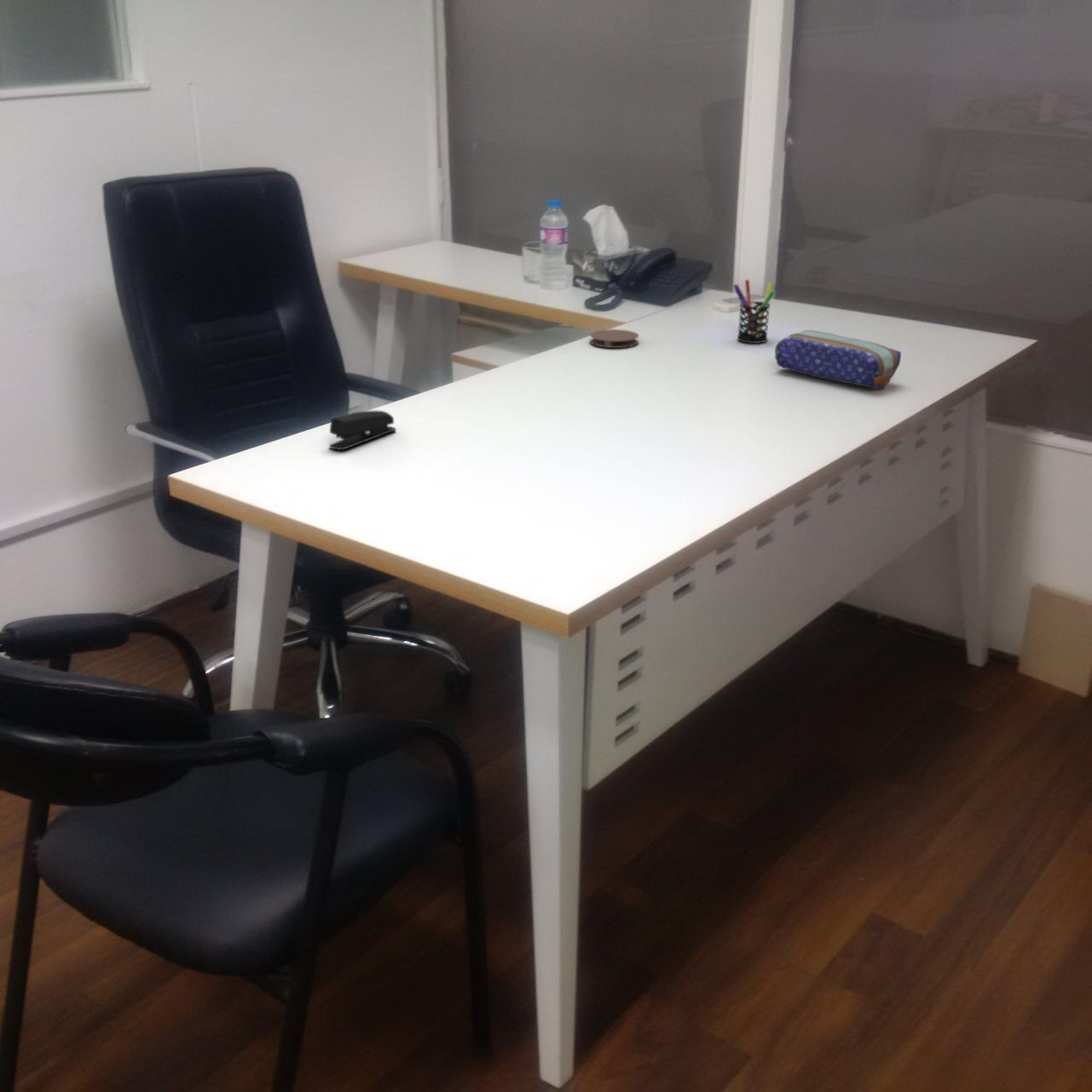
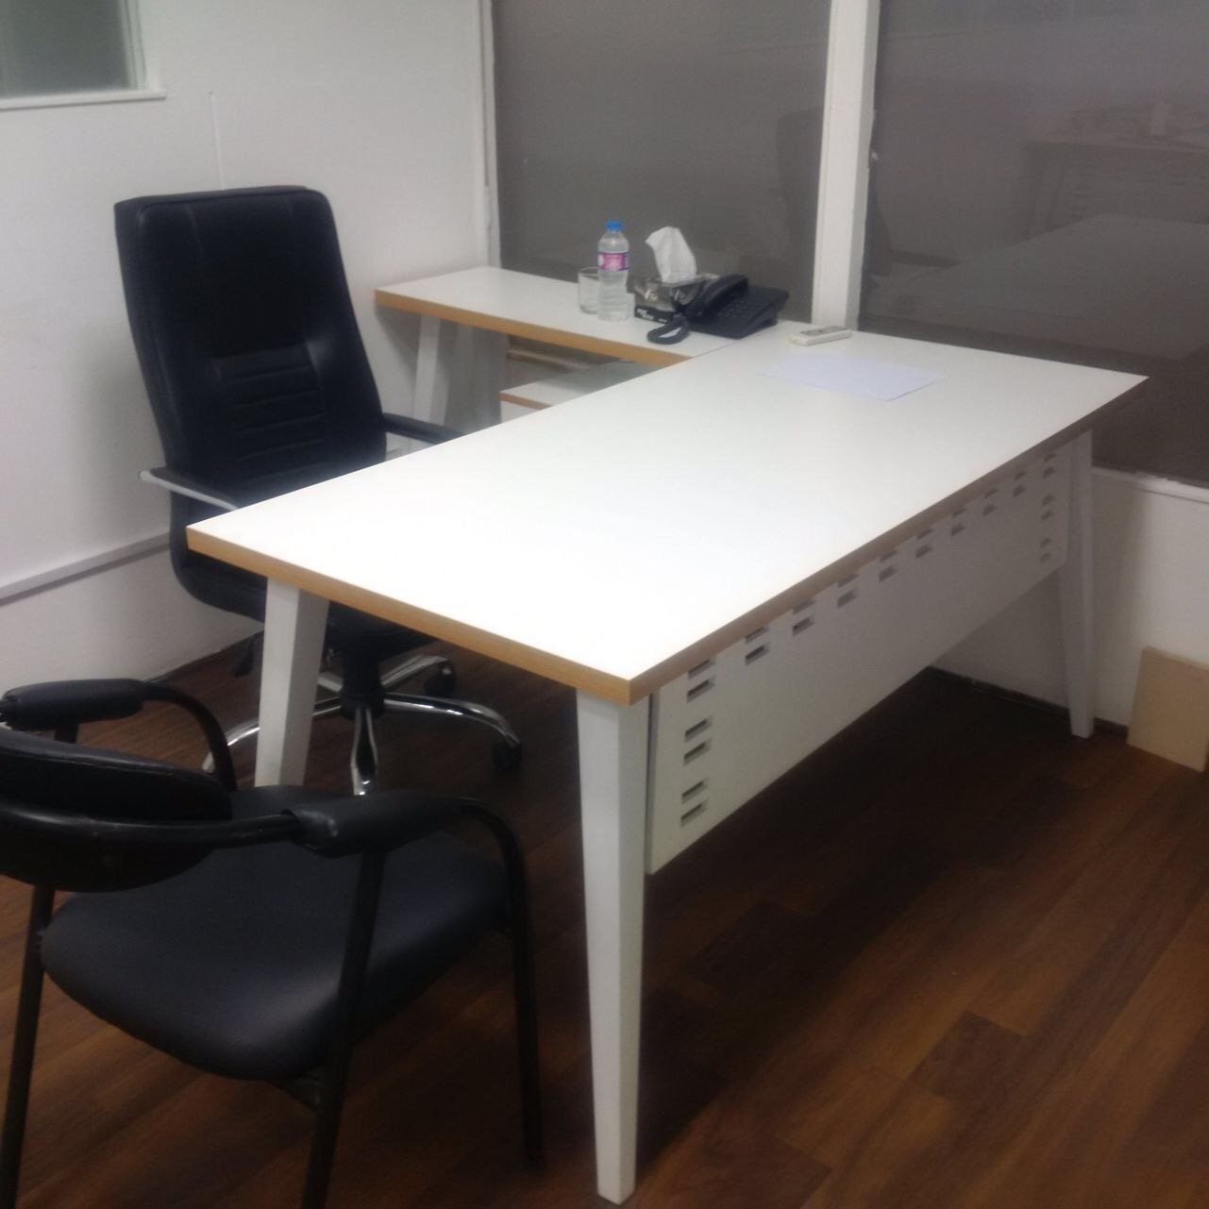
- stapler (362, 424)
- pencil case (836, 357)
- pen holder (756, 309)
- coaster (614, 338)
